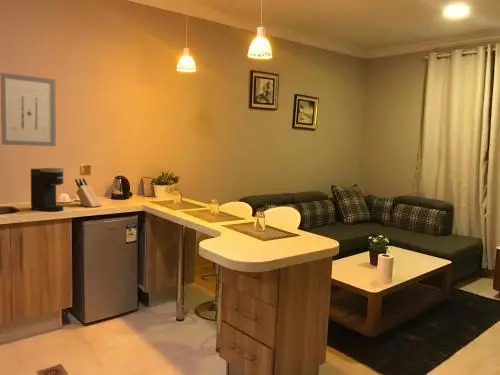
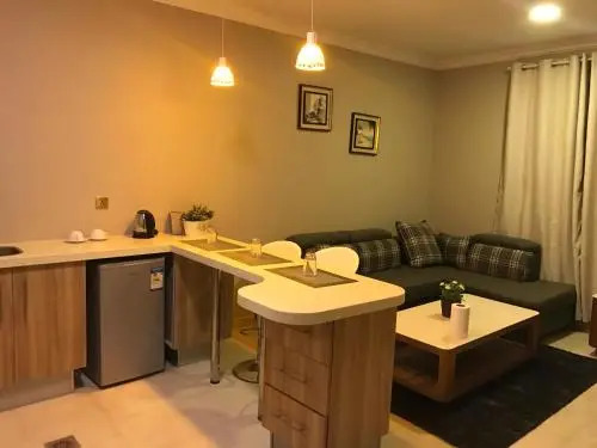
- coffee maker (47, 188)
- knife block (87, 192)
- wall art (29, 111)
